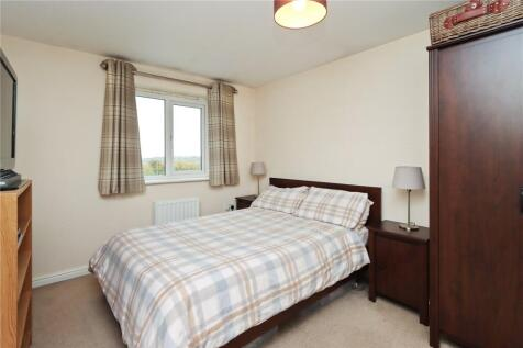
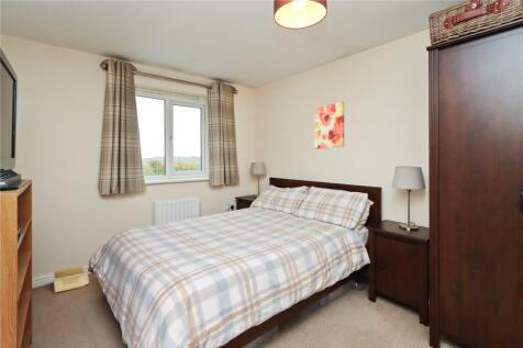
+ storage bin (70, 278)
+ wall art (329, 126)
